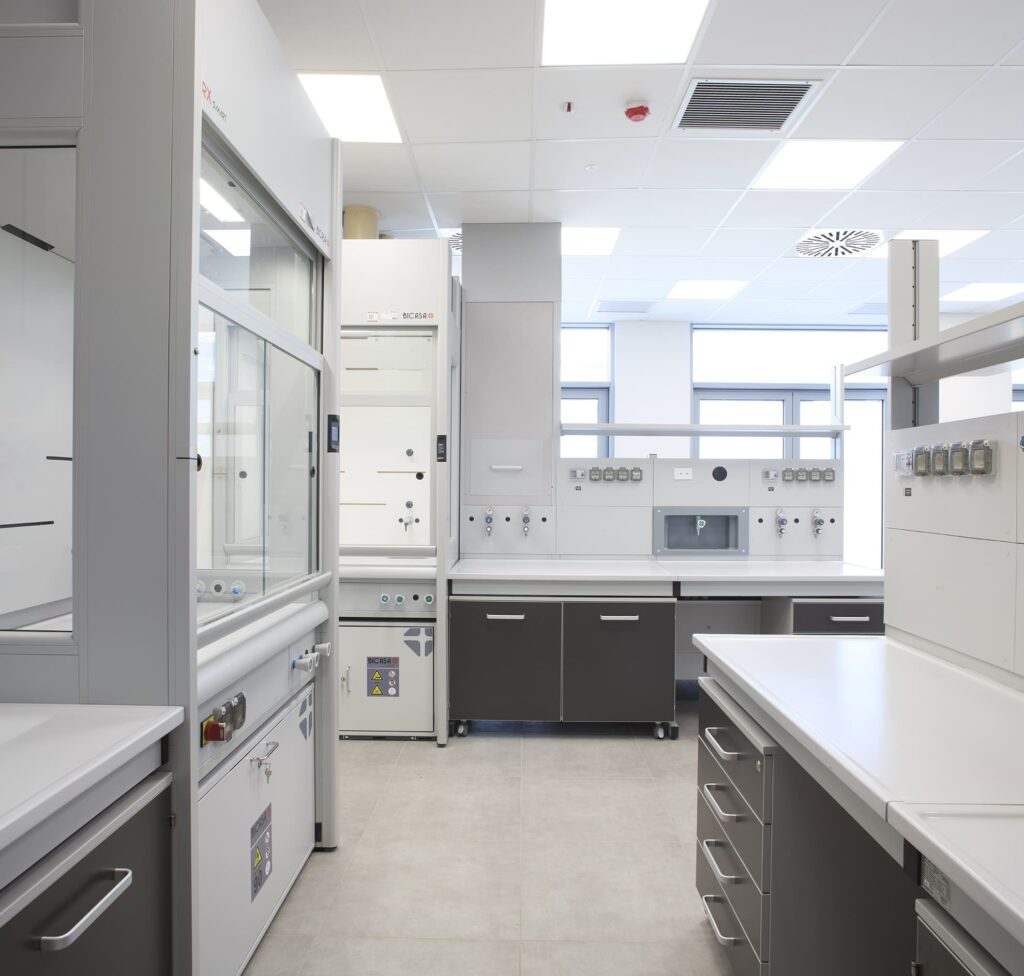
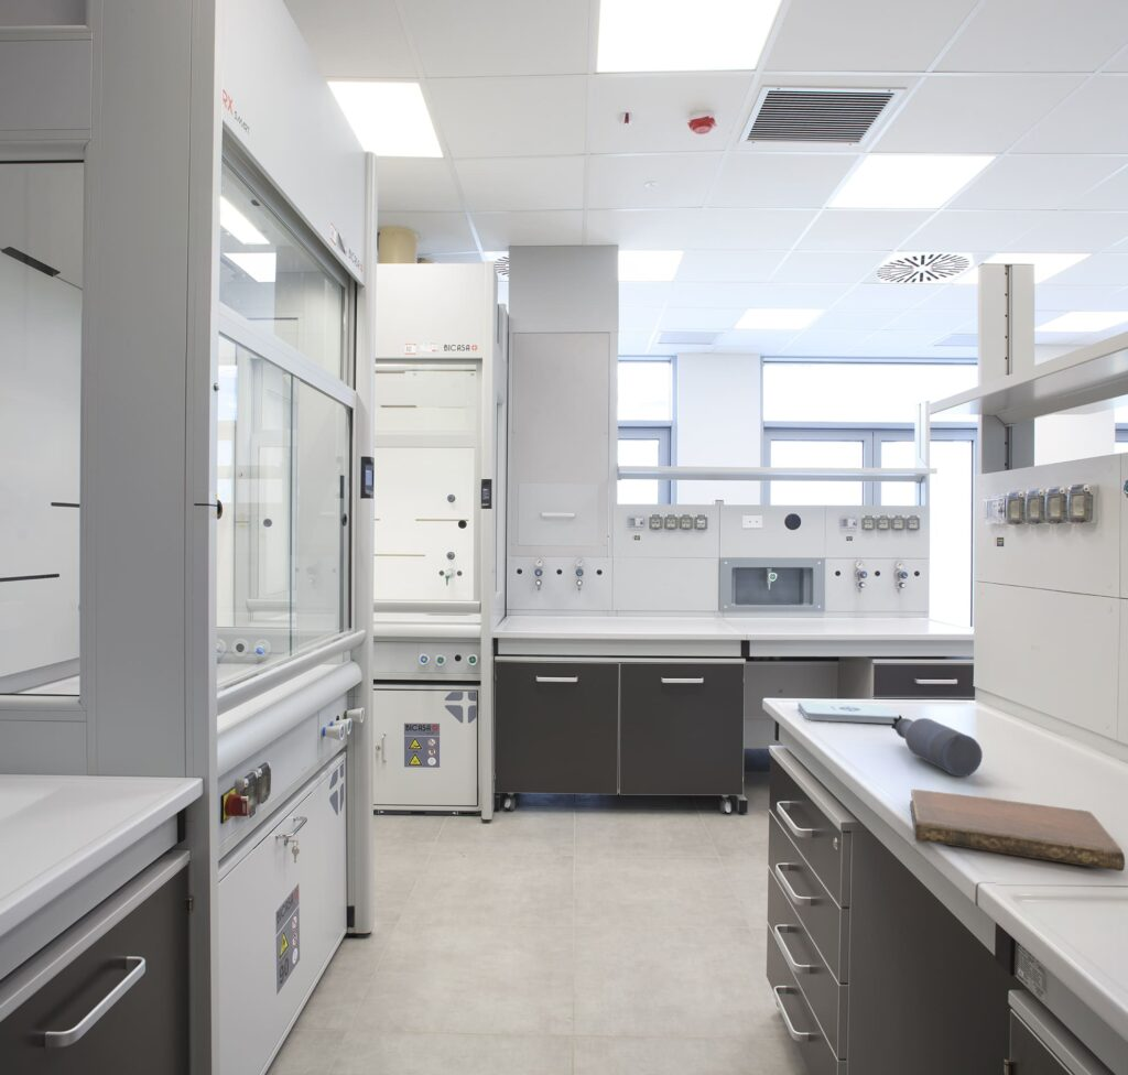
+ spray bottle (925, 738)
+ notepad (846, 712)
+ notebook (1005, 825)
